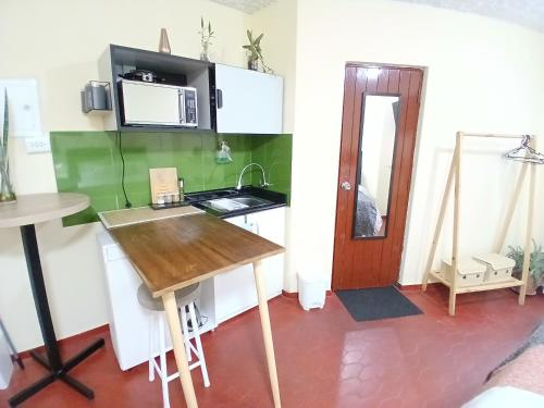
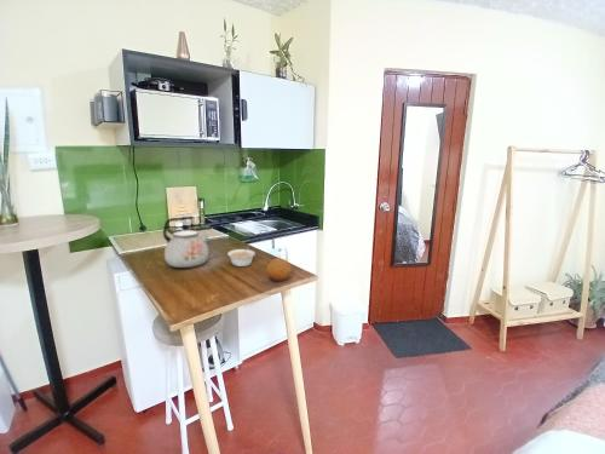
+ legume (241, 257)
+ kettle (186, 240)
+ fruit (278, 269)
